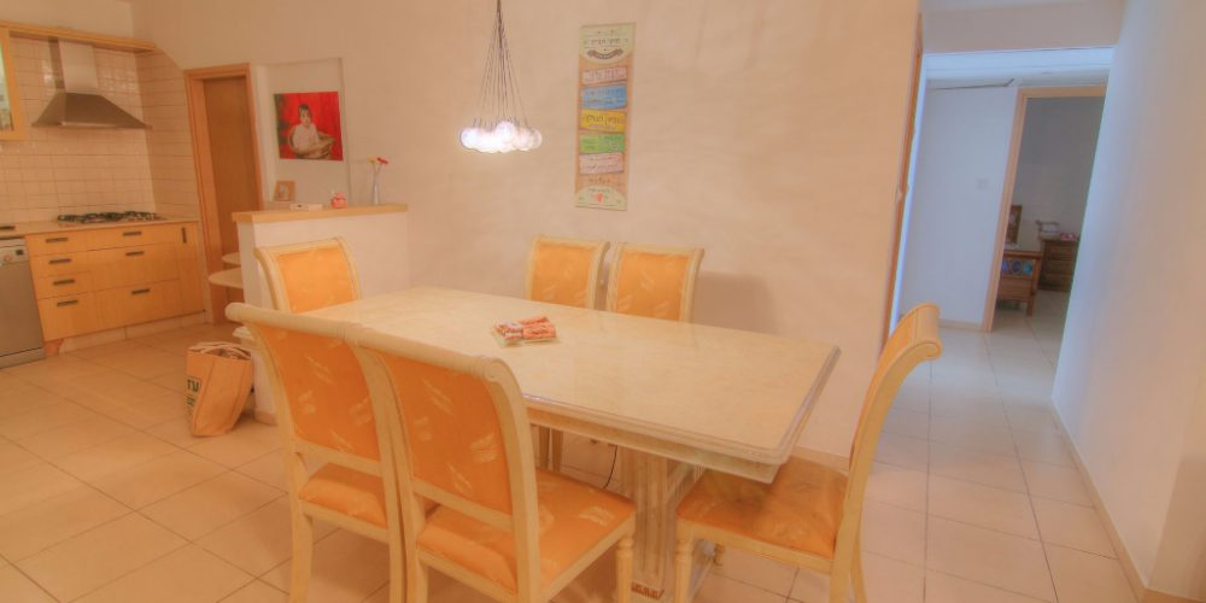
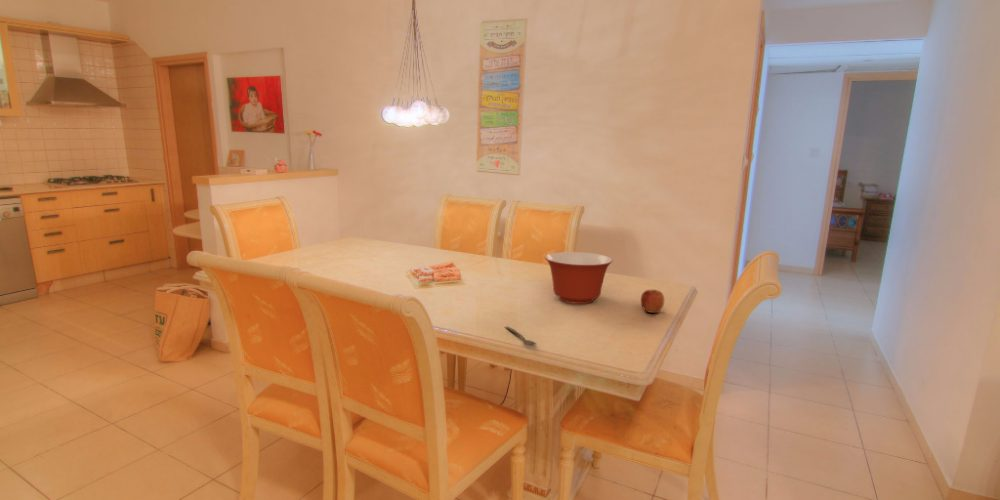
+ mixing bowl (577, 278)
+ apple (652, 301)
+ spoon (519, 335)
